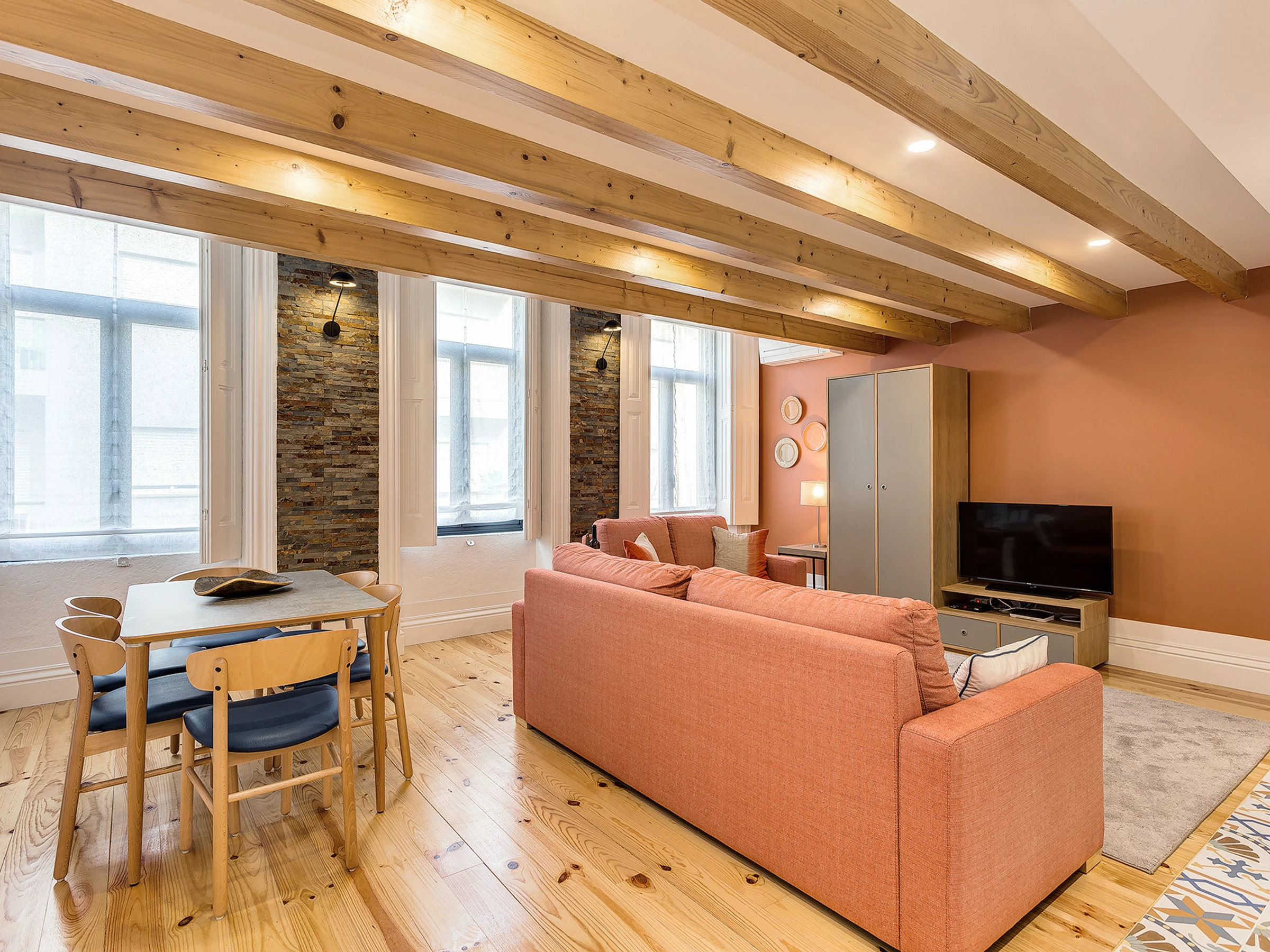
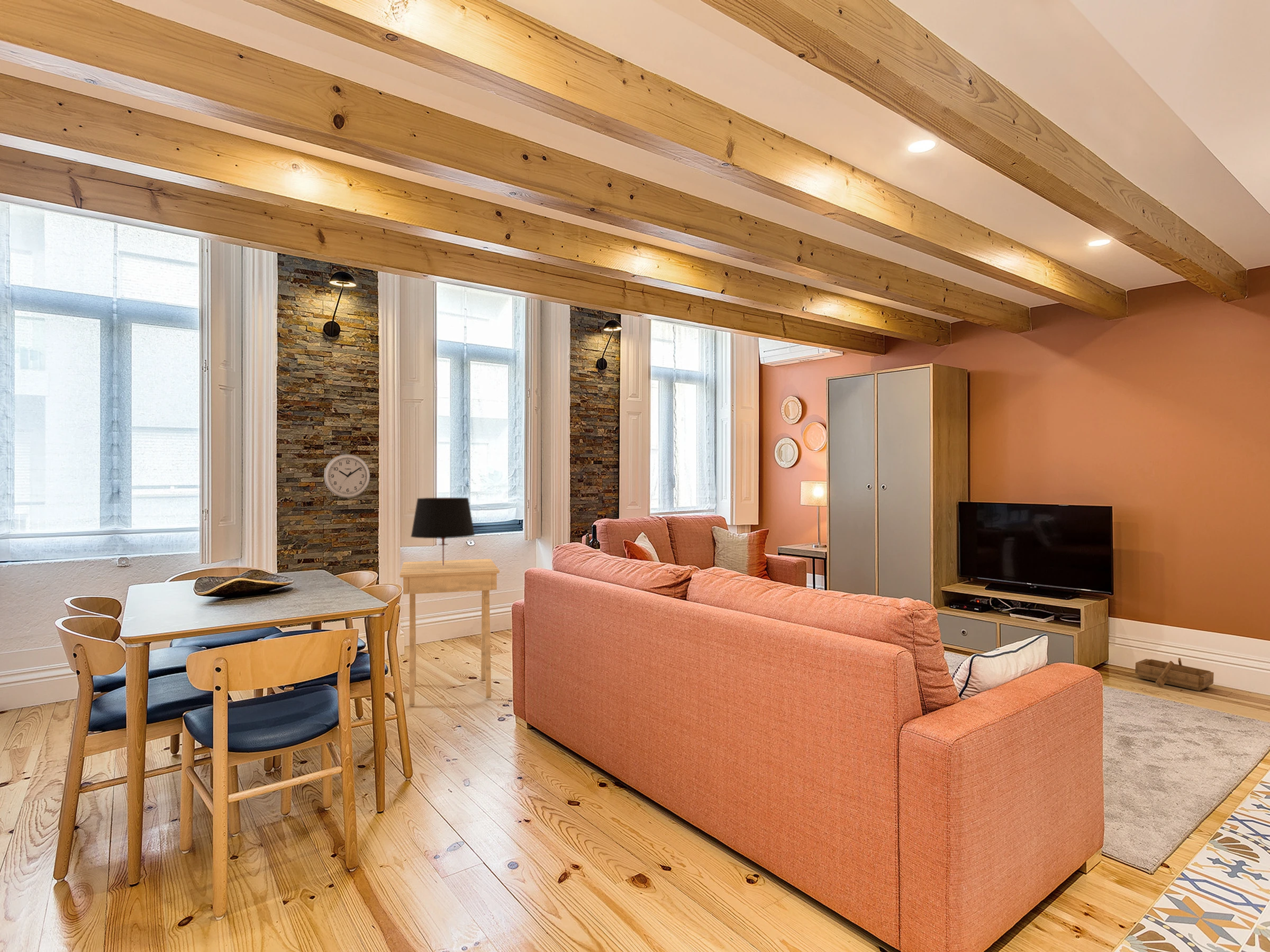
+ wooden boat (1174, 670)
+ table lamp (443, 532)
+ side table (482, 628)
+ wall clock (347, 476)
